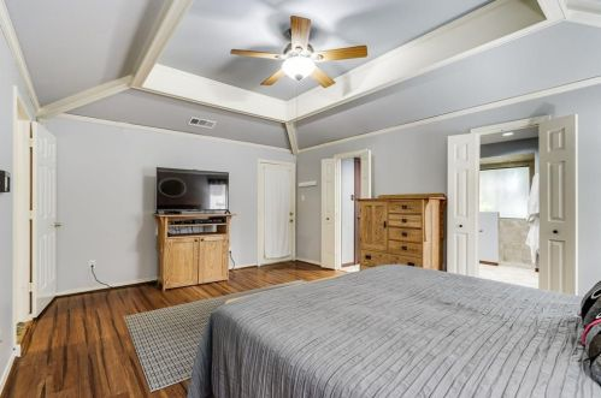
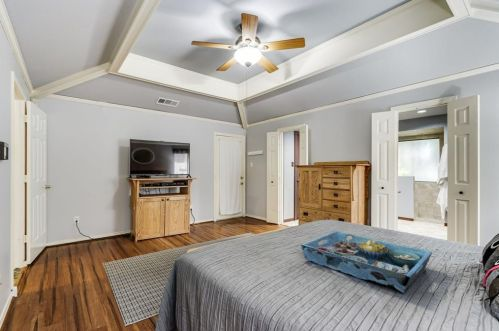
+ serving tray (363, 254)
